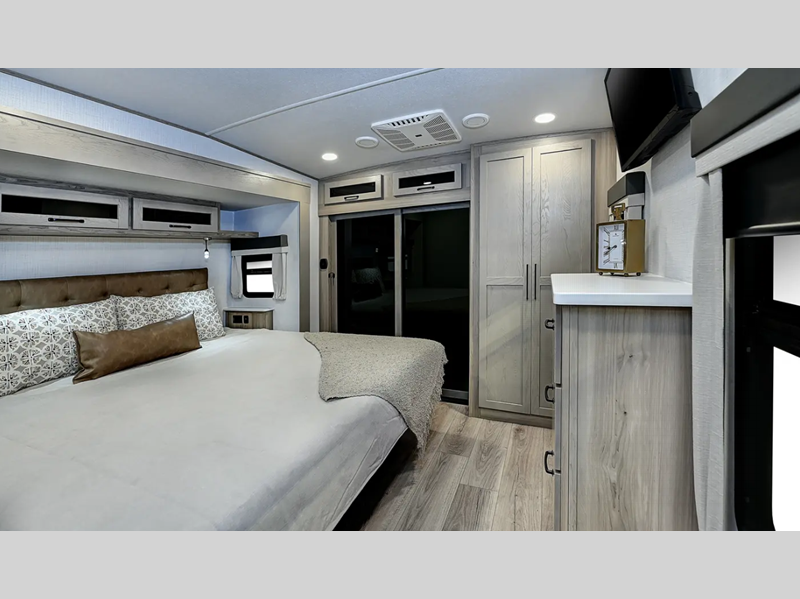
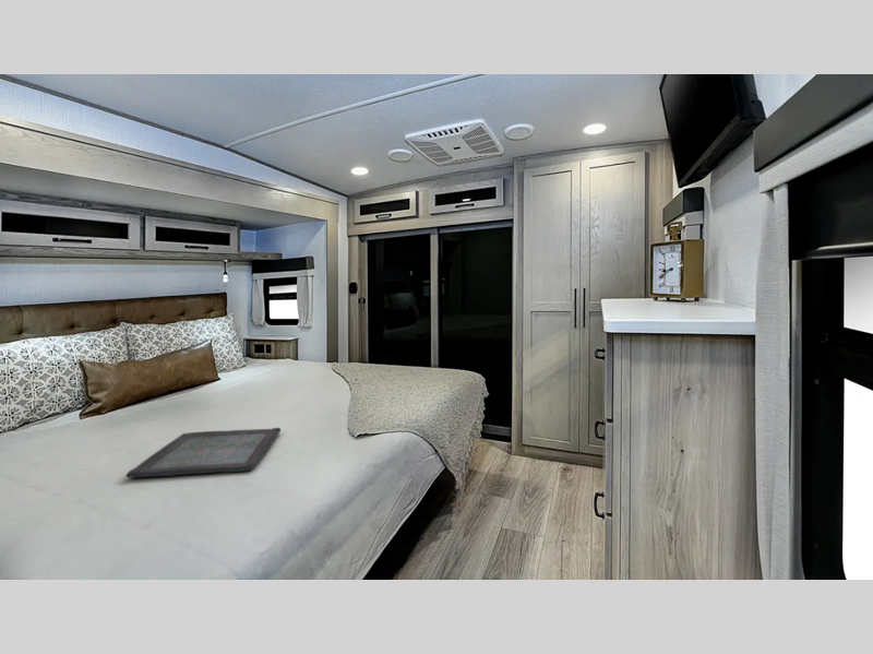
+ serving tray (214, 449)
